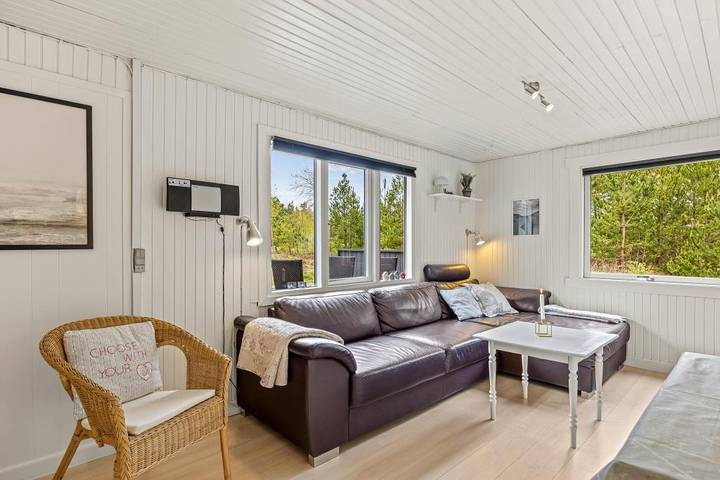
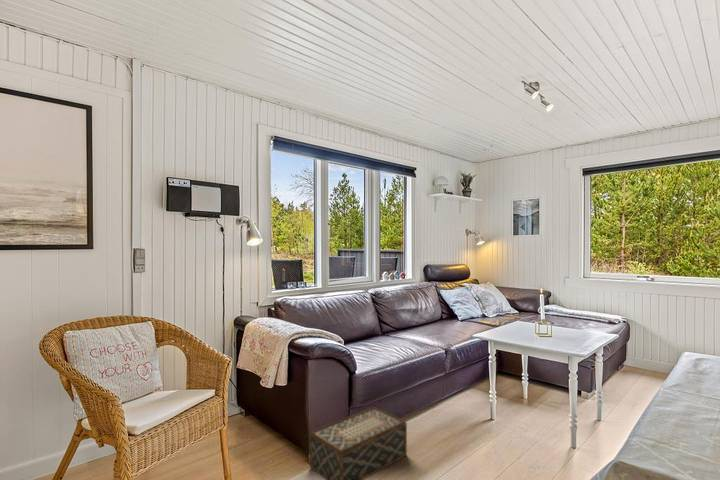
+ woven basket (359, 444)
